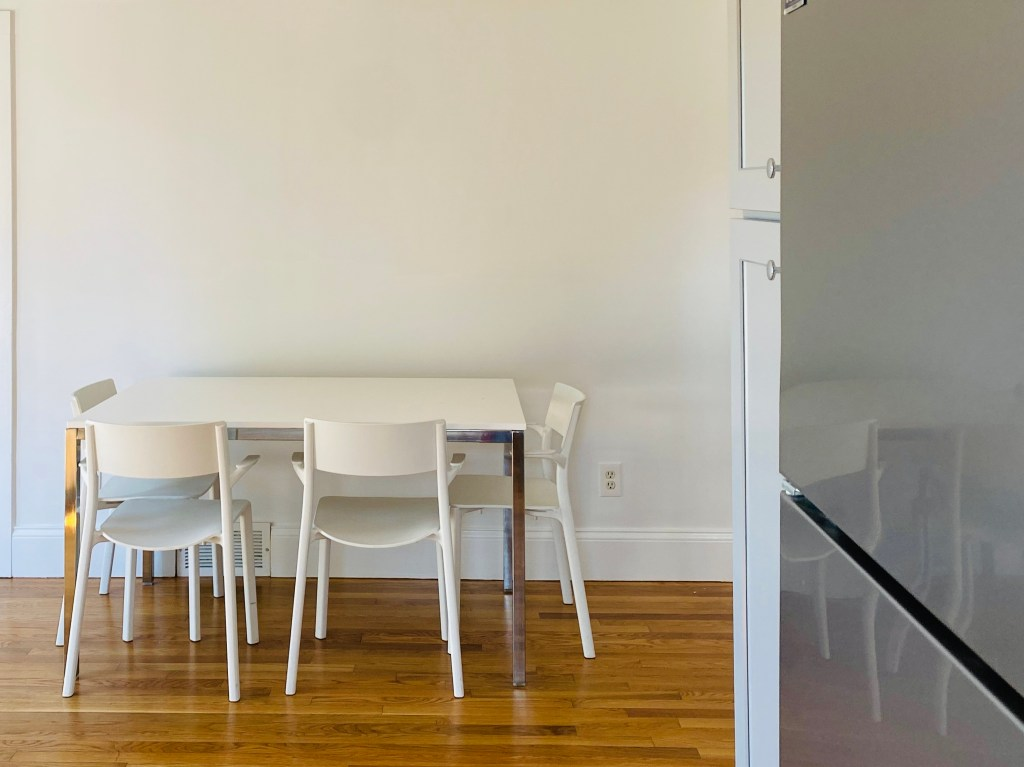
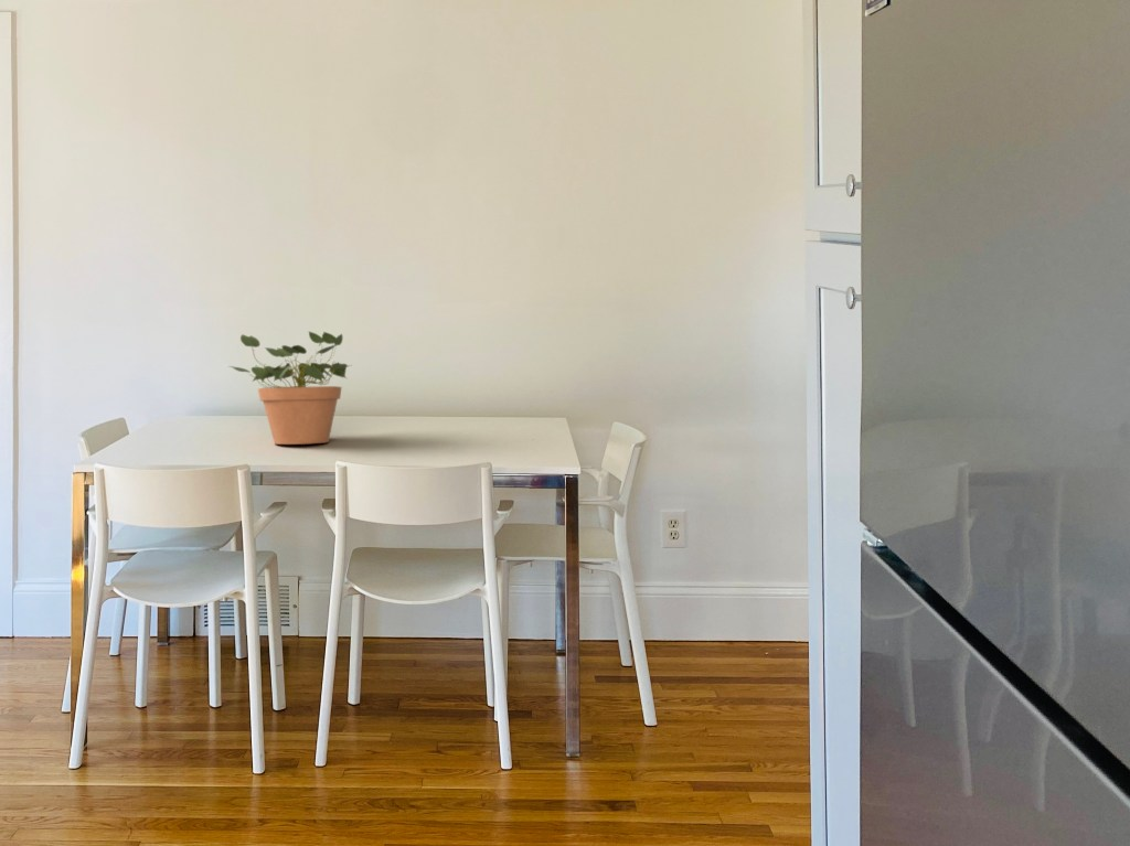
+ potted plant (289, 388)
